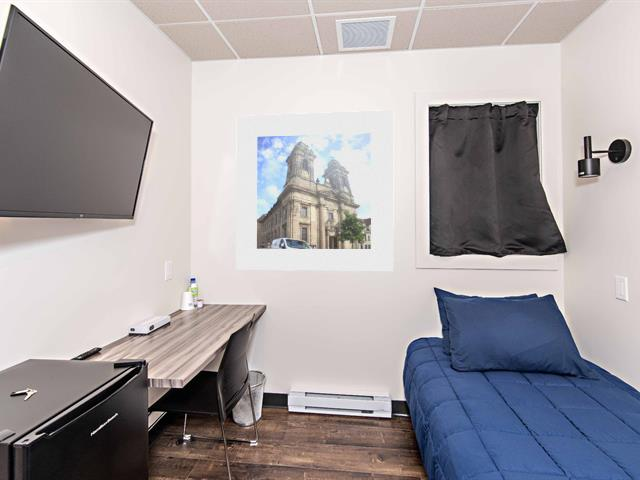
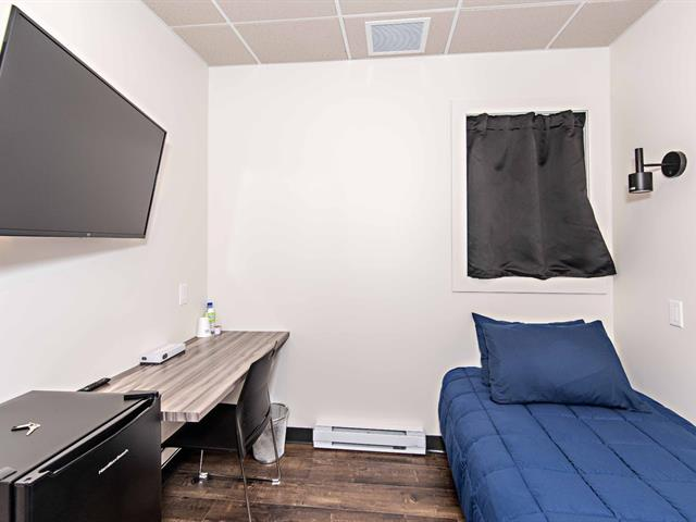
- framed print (313, 191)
